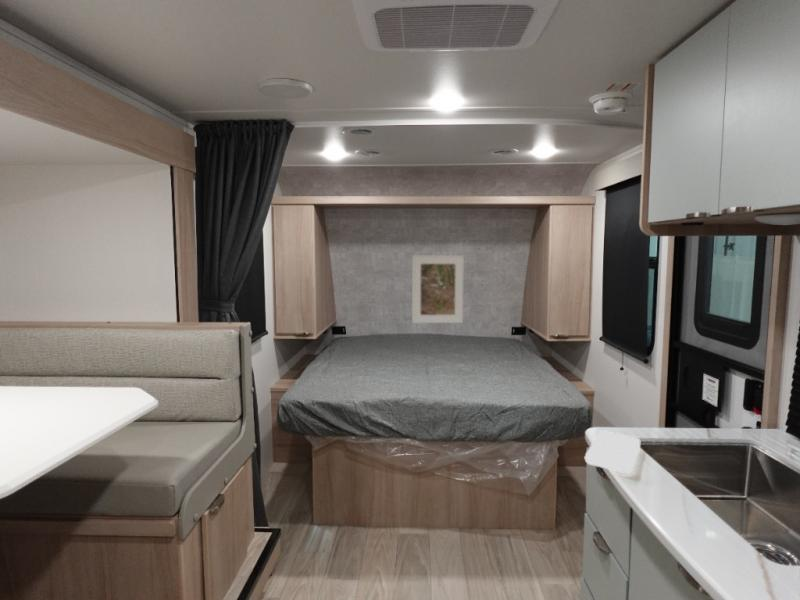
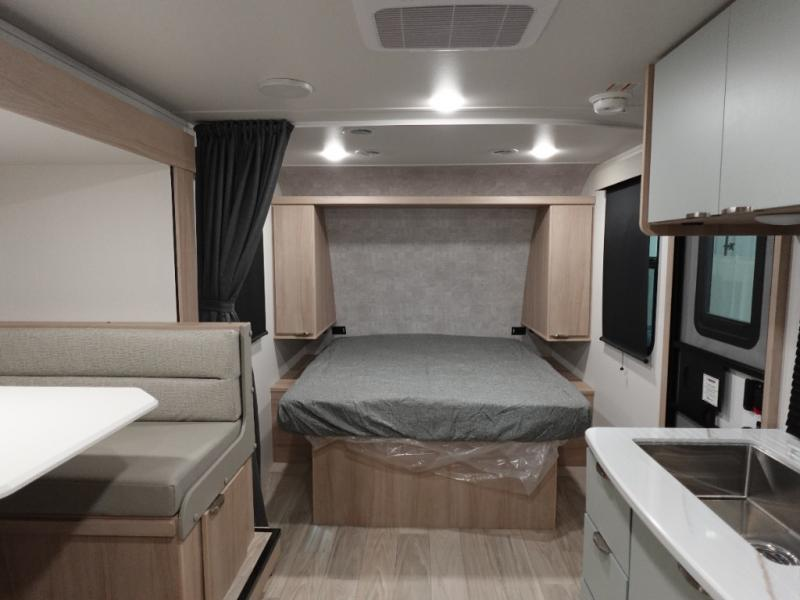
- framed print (437, 289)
- wireless charger (613, 450)
